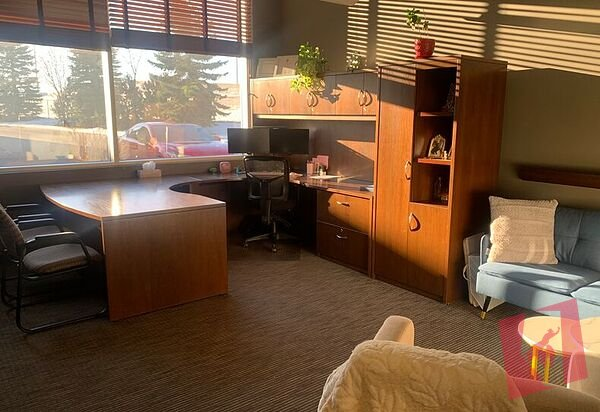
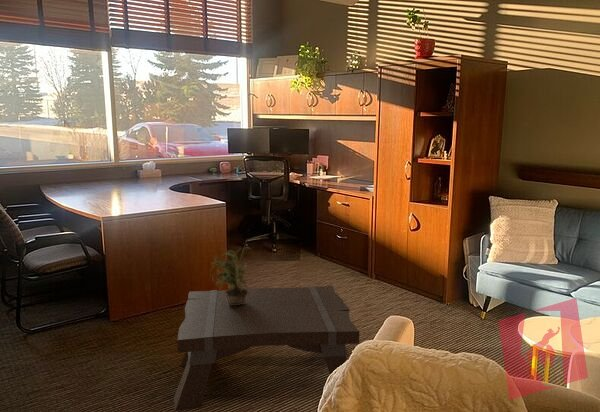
+ coffee table (266, 342)
+ potted plant (231, 274)
